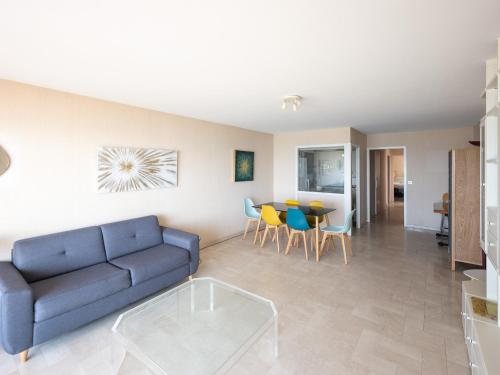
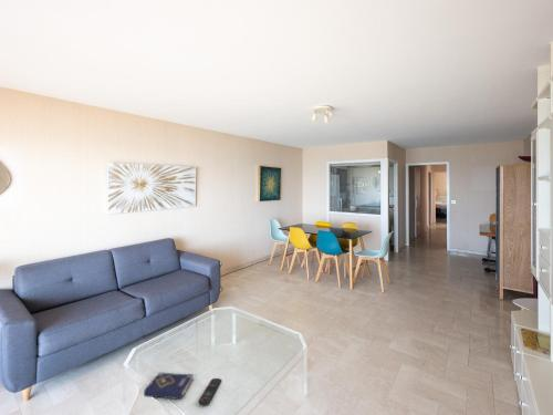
+ book (169, 384)
+ remote control (210, 391)
